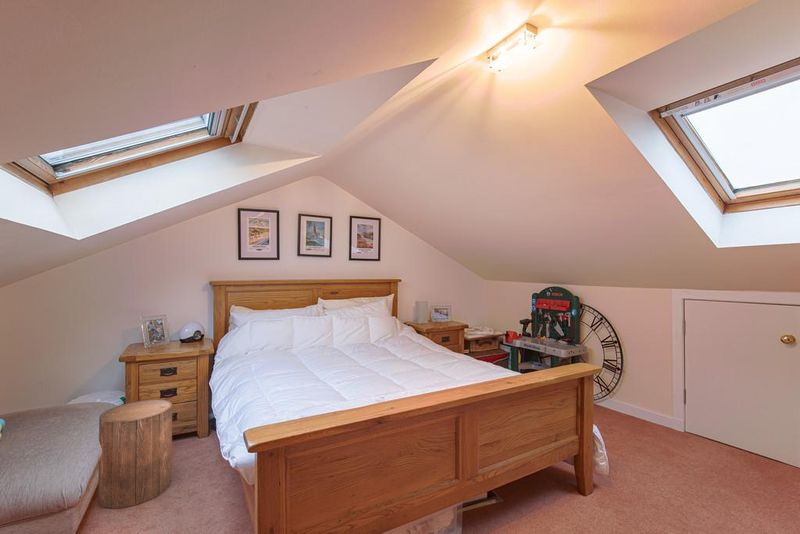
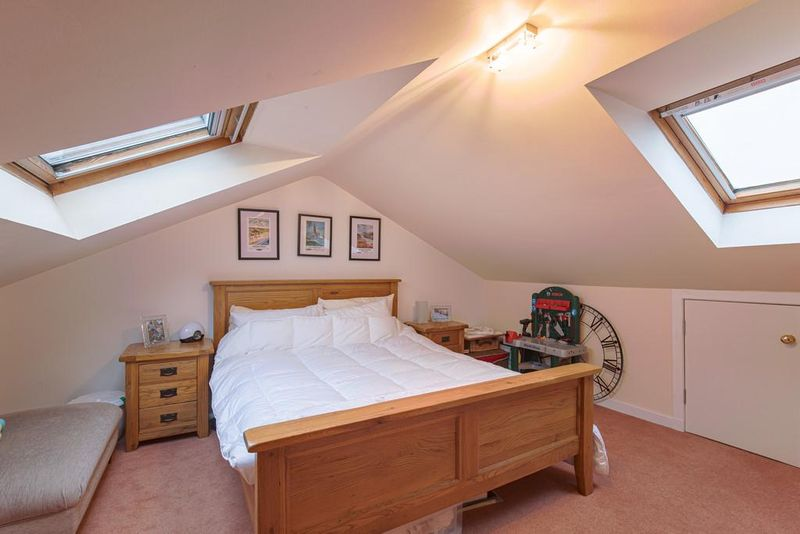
- stool (137, 449)
